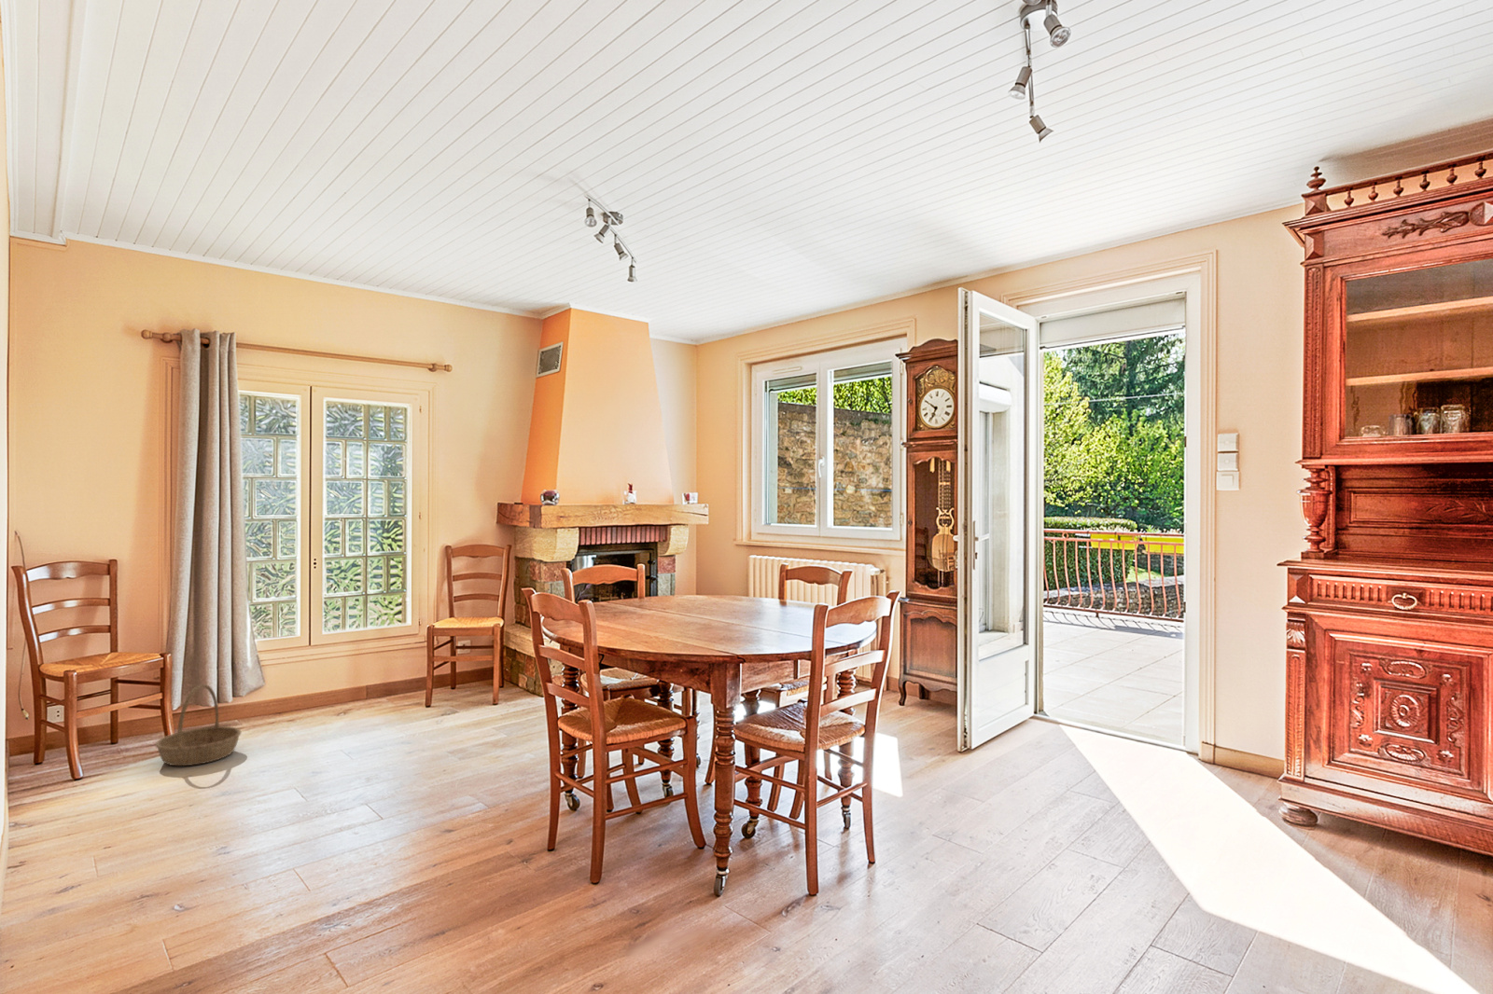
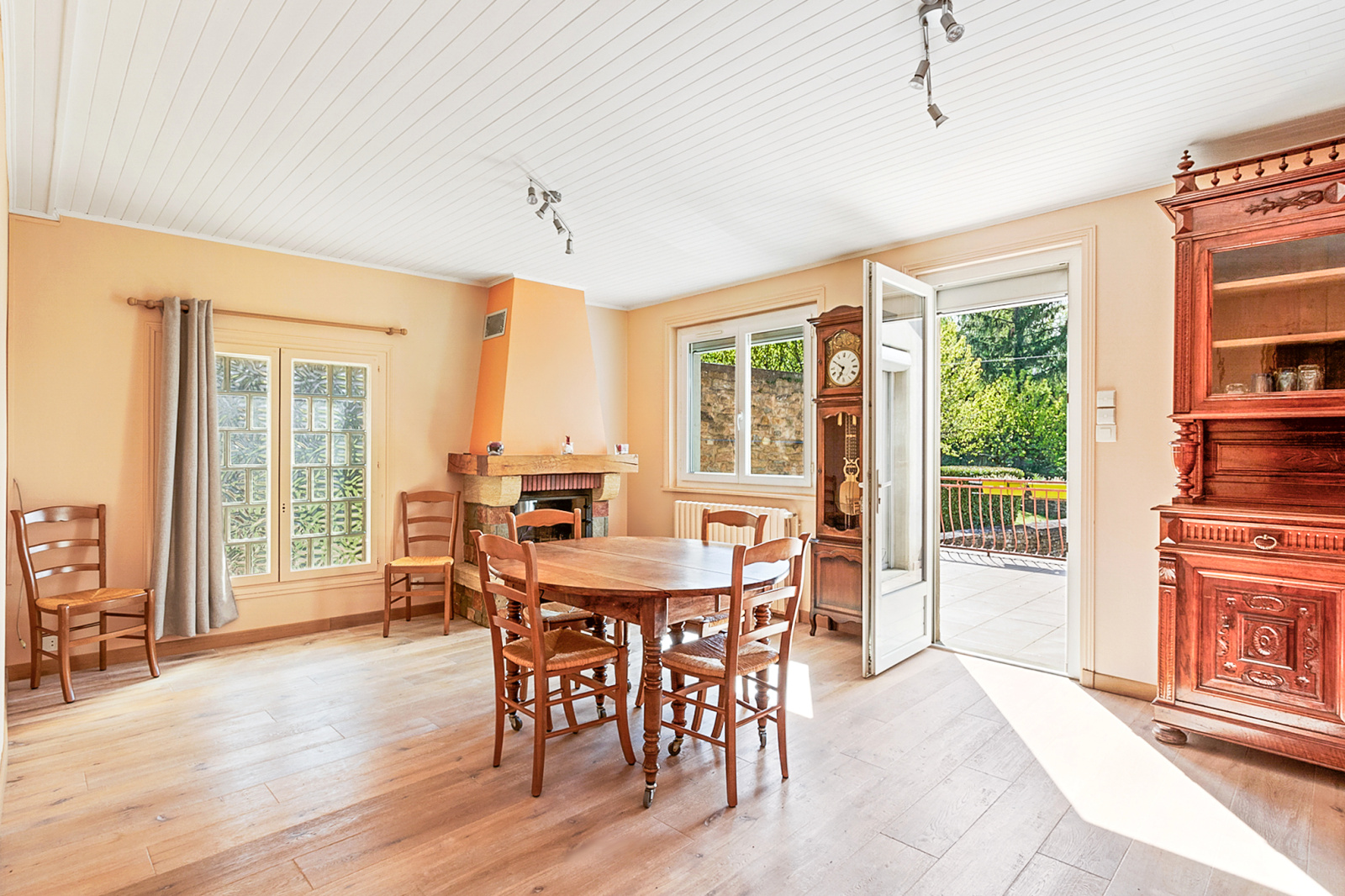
- basket (202, 728)
